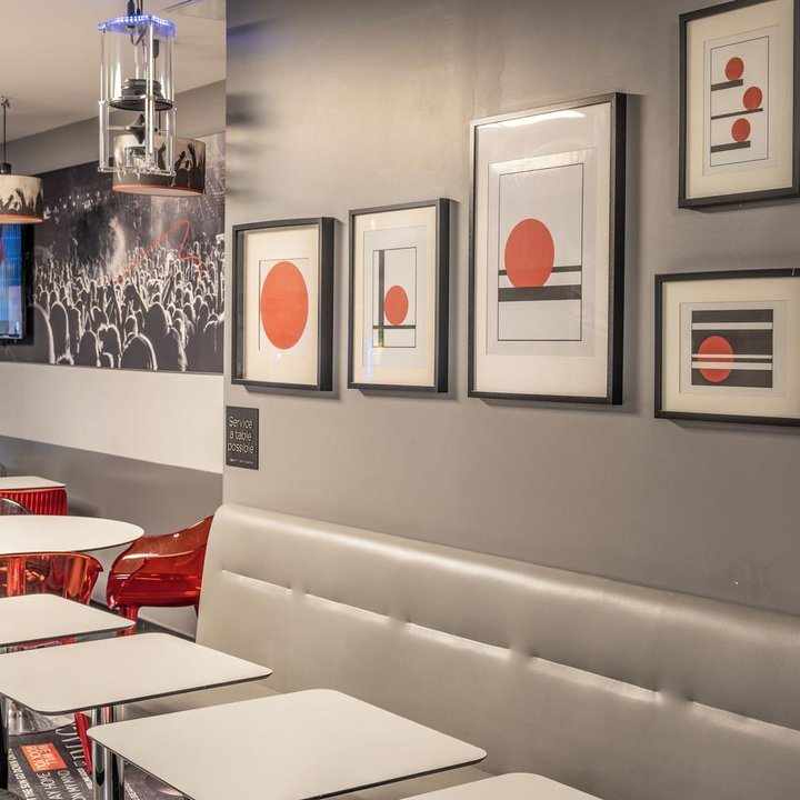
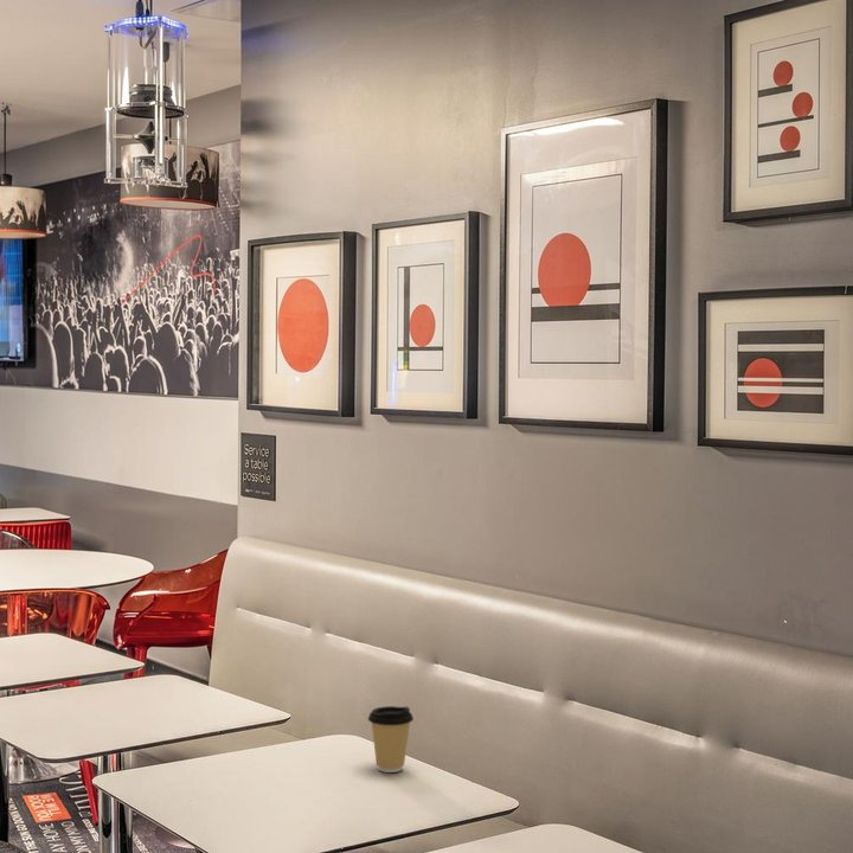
+ coffee cup (390, 738)
